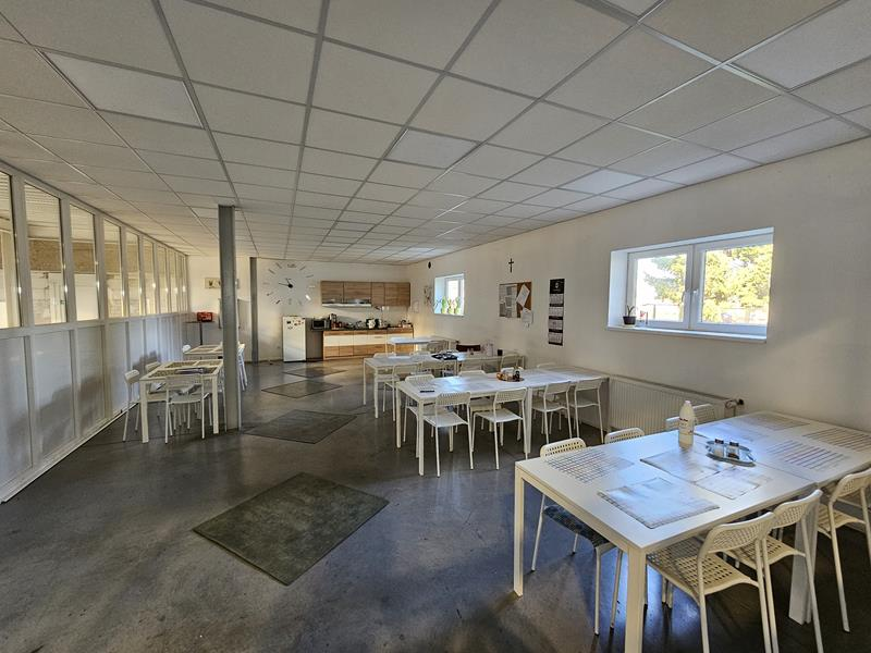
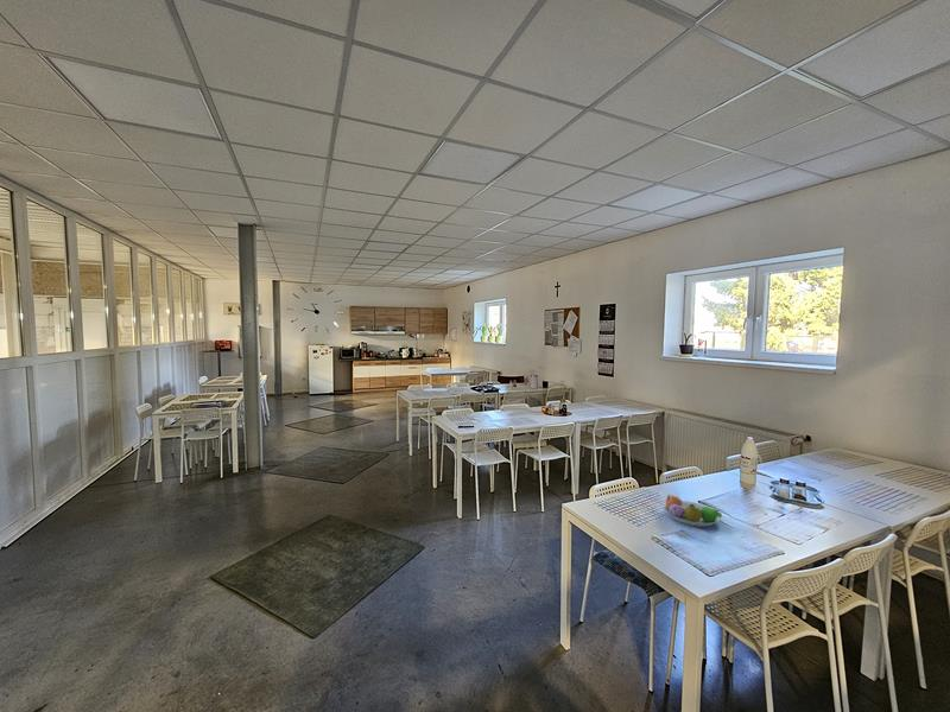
+ fruit bowl (692, 507)
